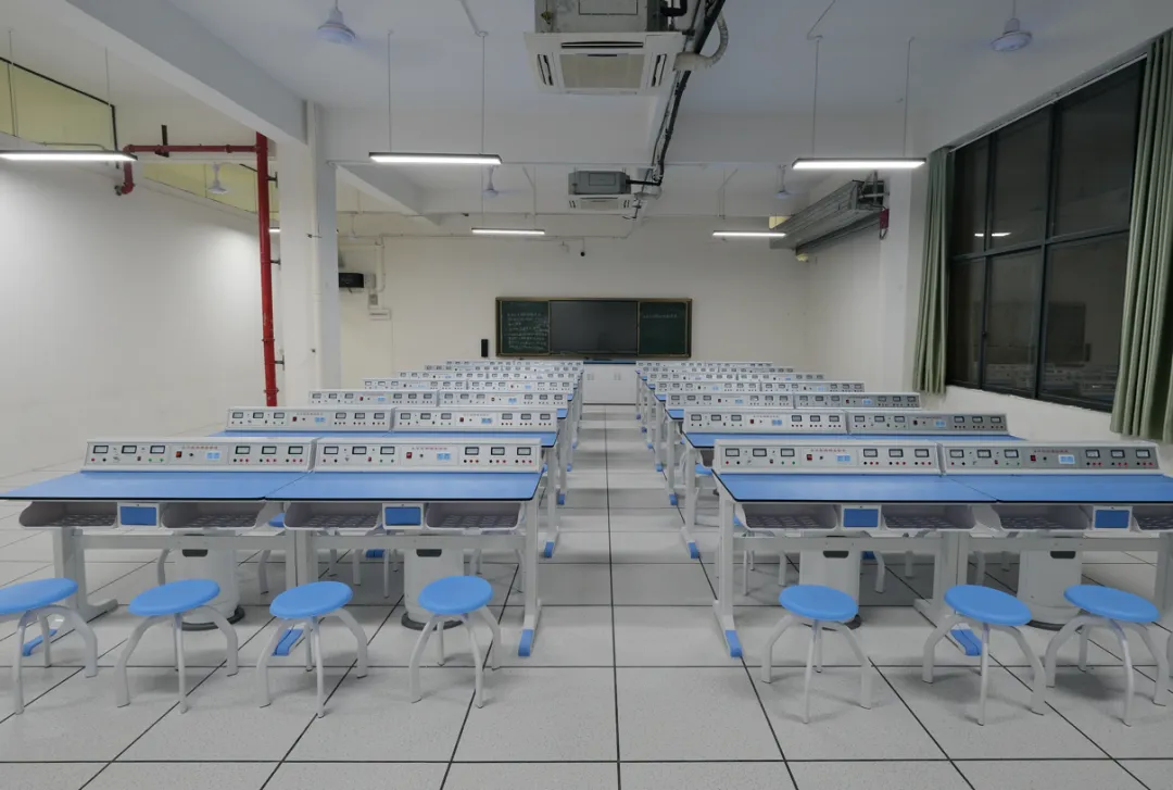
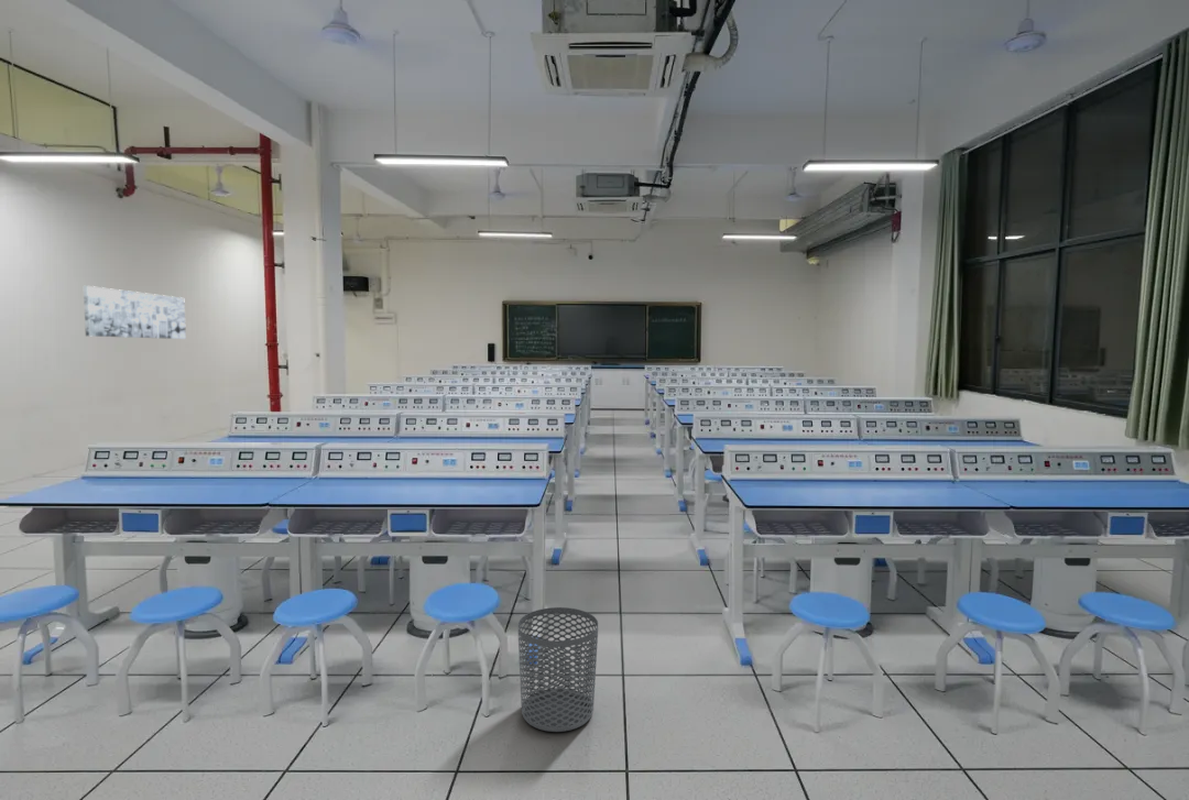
+ wall art (140, 315)
+ waste bin (557, 668)
